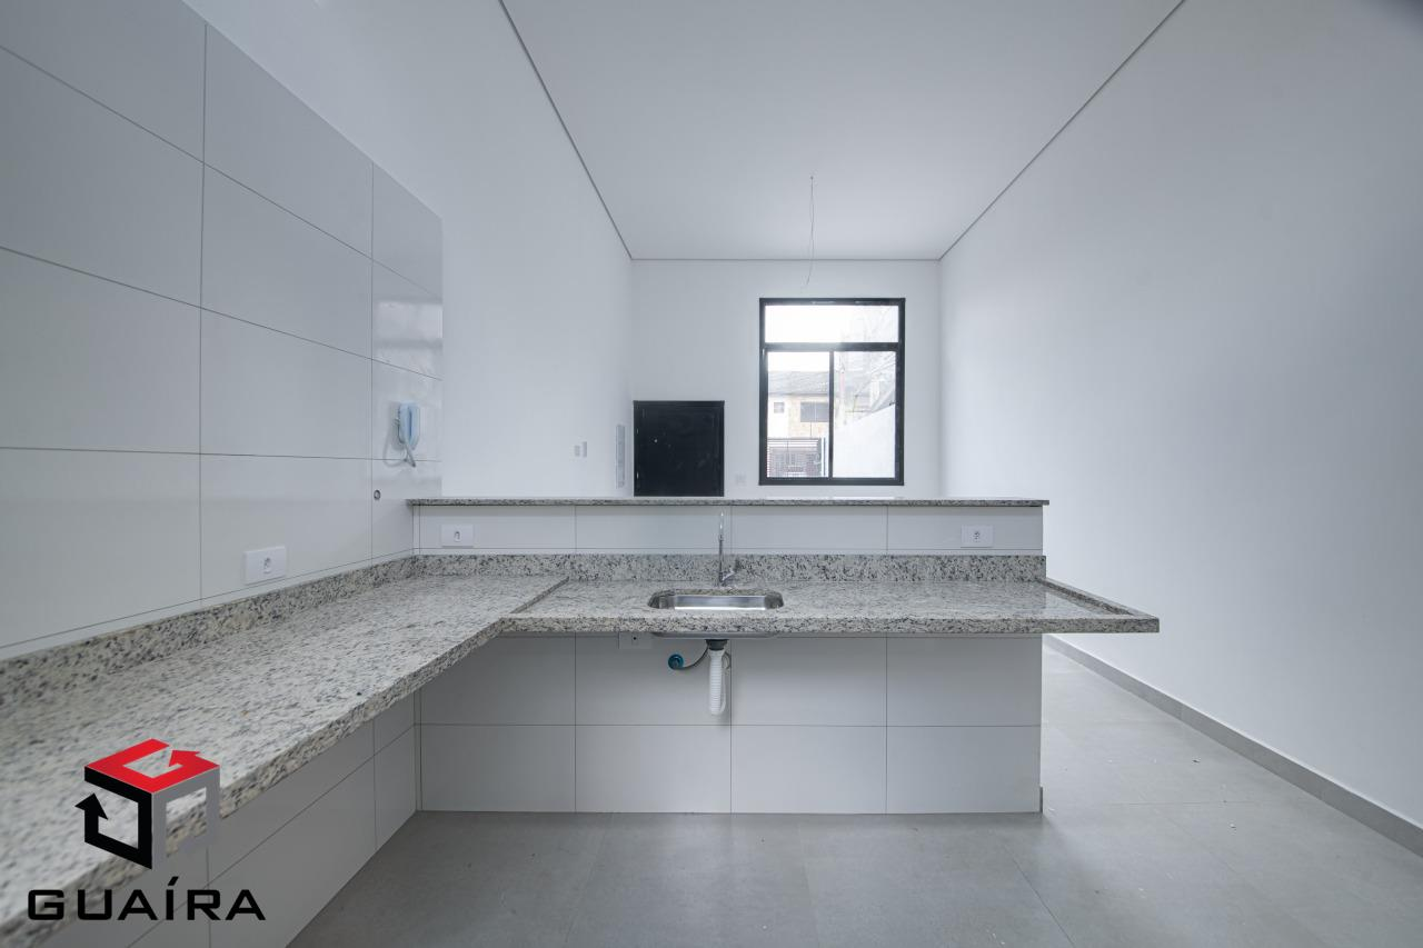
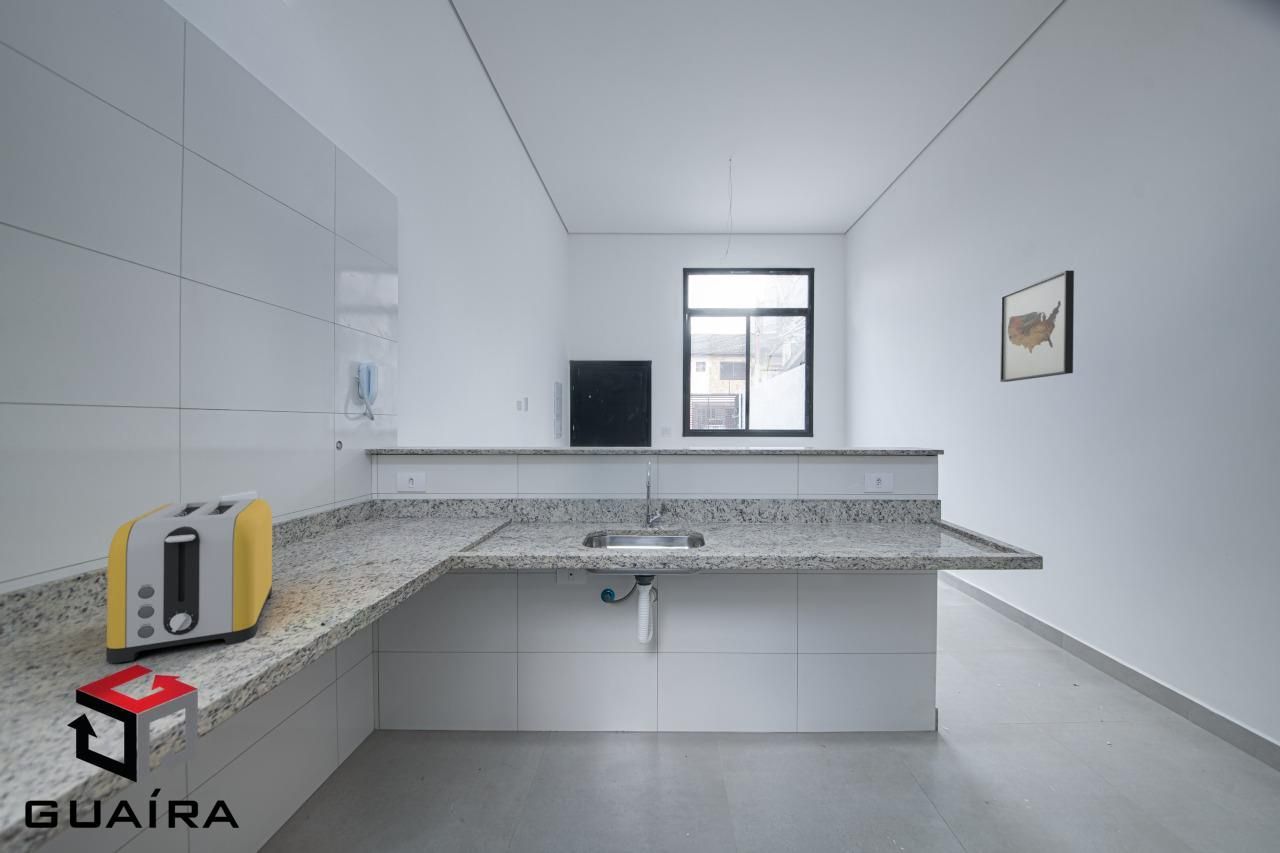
+ toaster (201, 566)
+ wall art (1033, 331)
